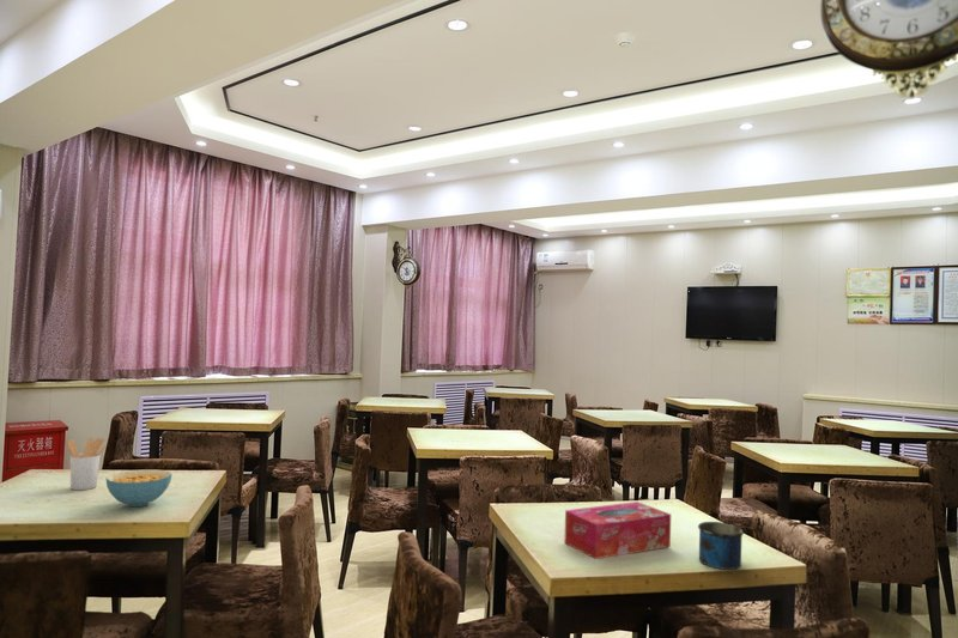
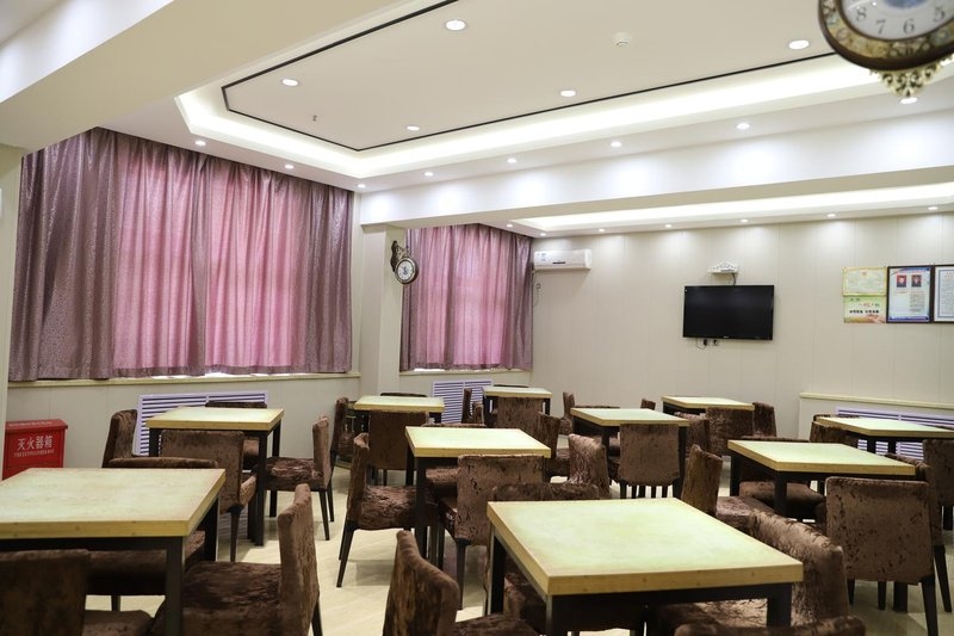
- mug (721, 543)
- tissue box (617, 528)
- utensil holder (87, 462)
- cereal bowl (139, 490)
